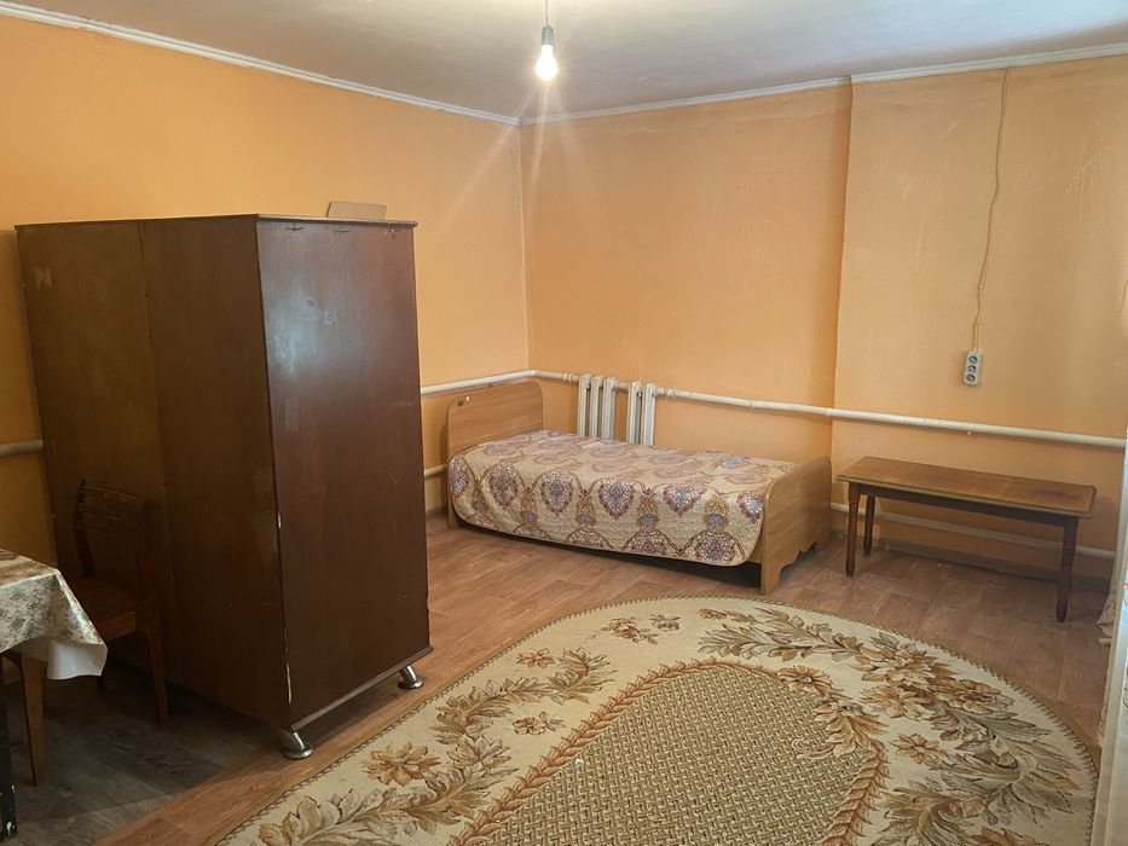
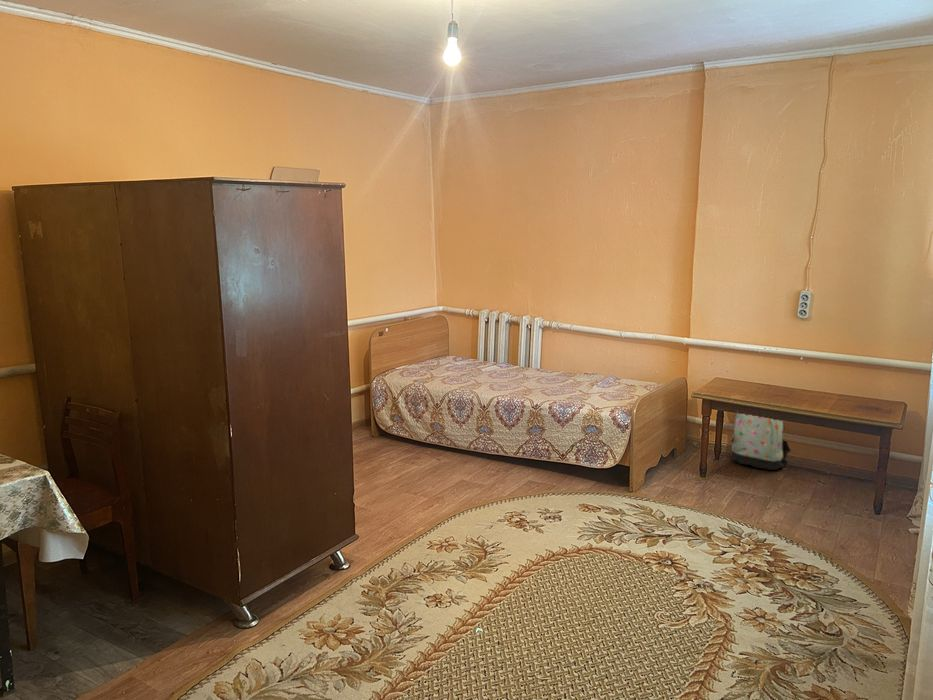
+ backpack (759, 433)
